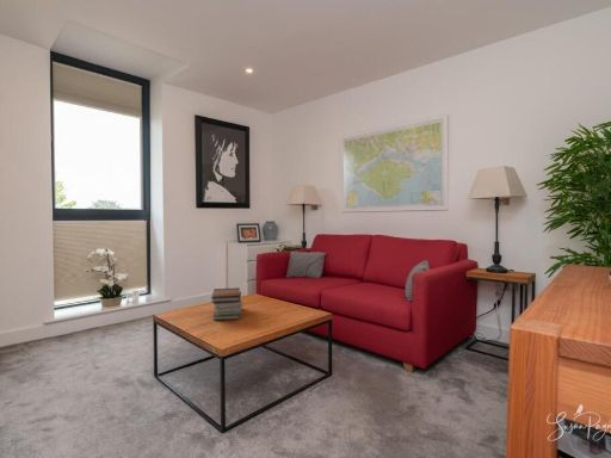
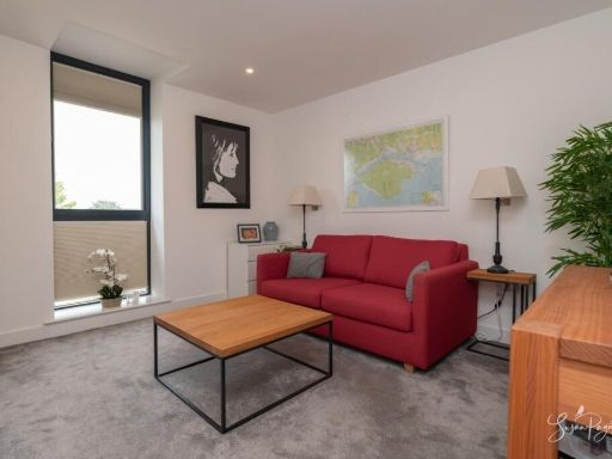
- book stack (227, 303)
